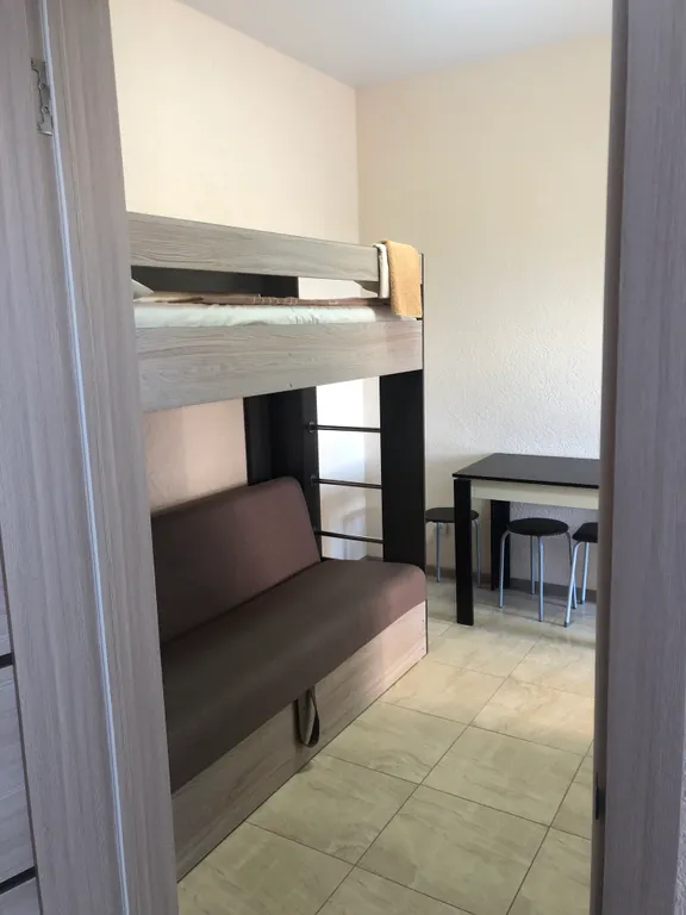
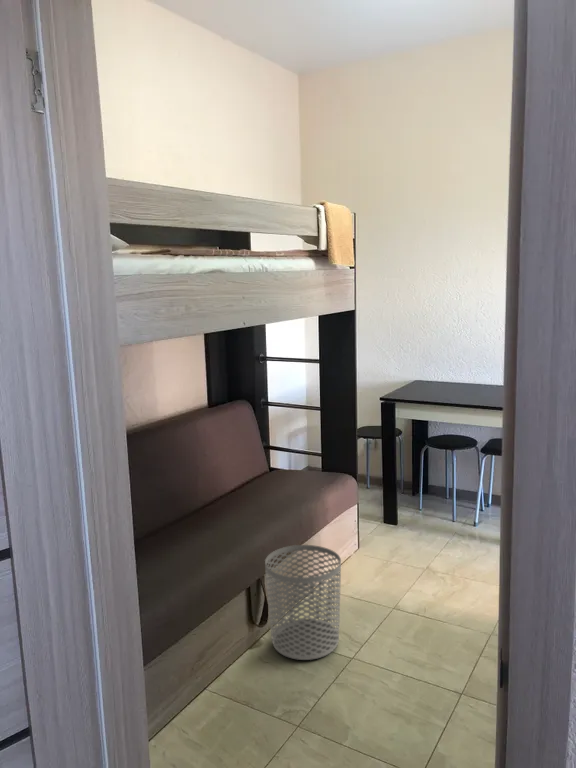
+ waste bin (304, 601)
